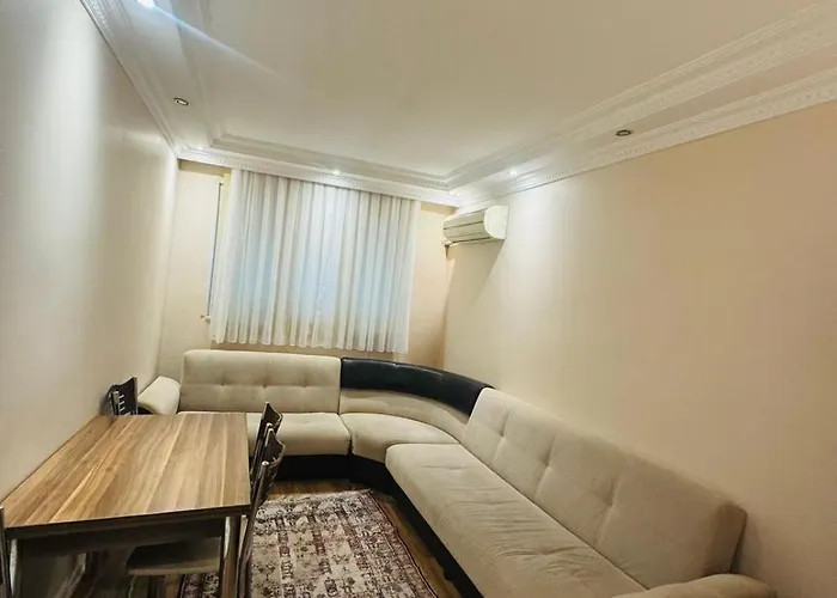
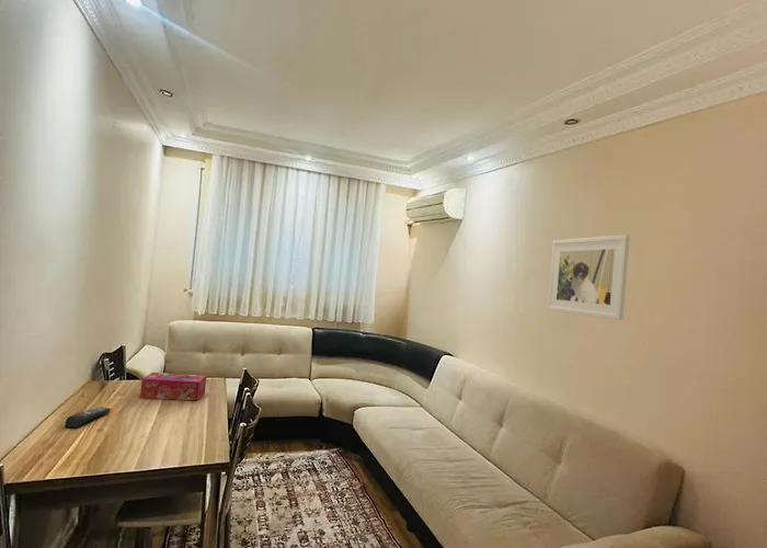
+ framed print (584, 276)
+ tissue box (174, 386)
+ remote control (88, 414)
